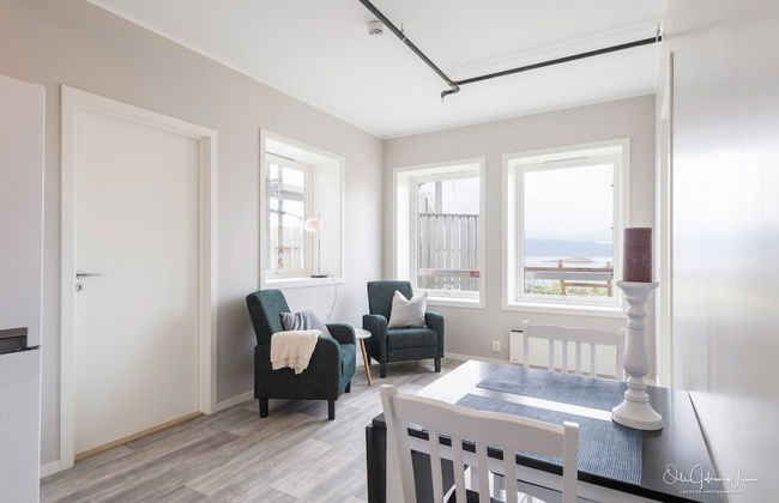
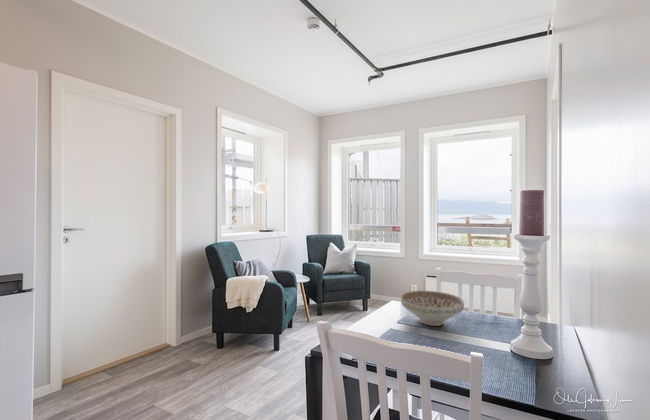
+ decorative bowl (431, 310)
